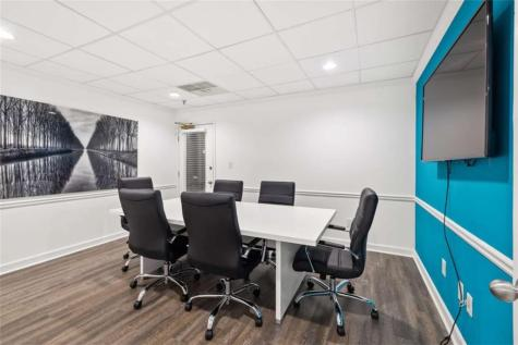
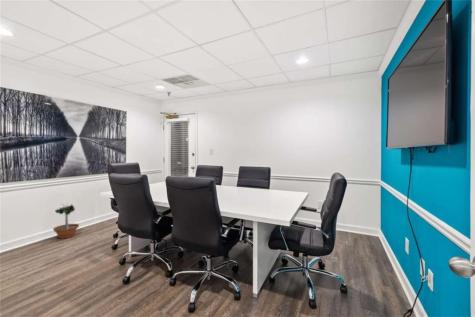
+ potted tree (66, 219)
